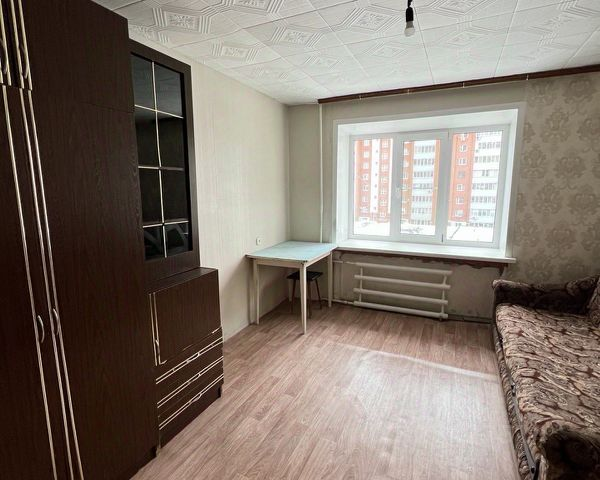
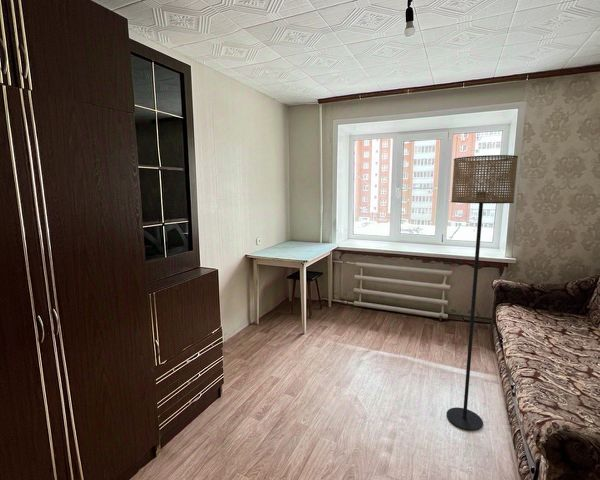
+ floor lamp (473, 296)
